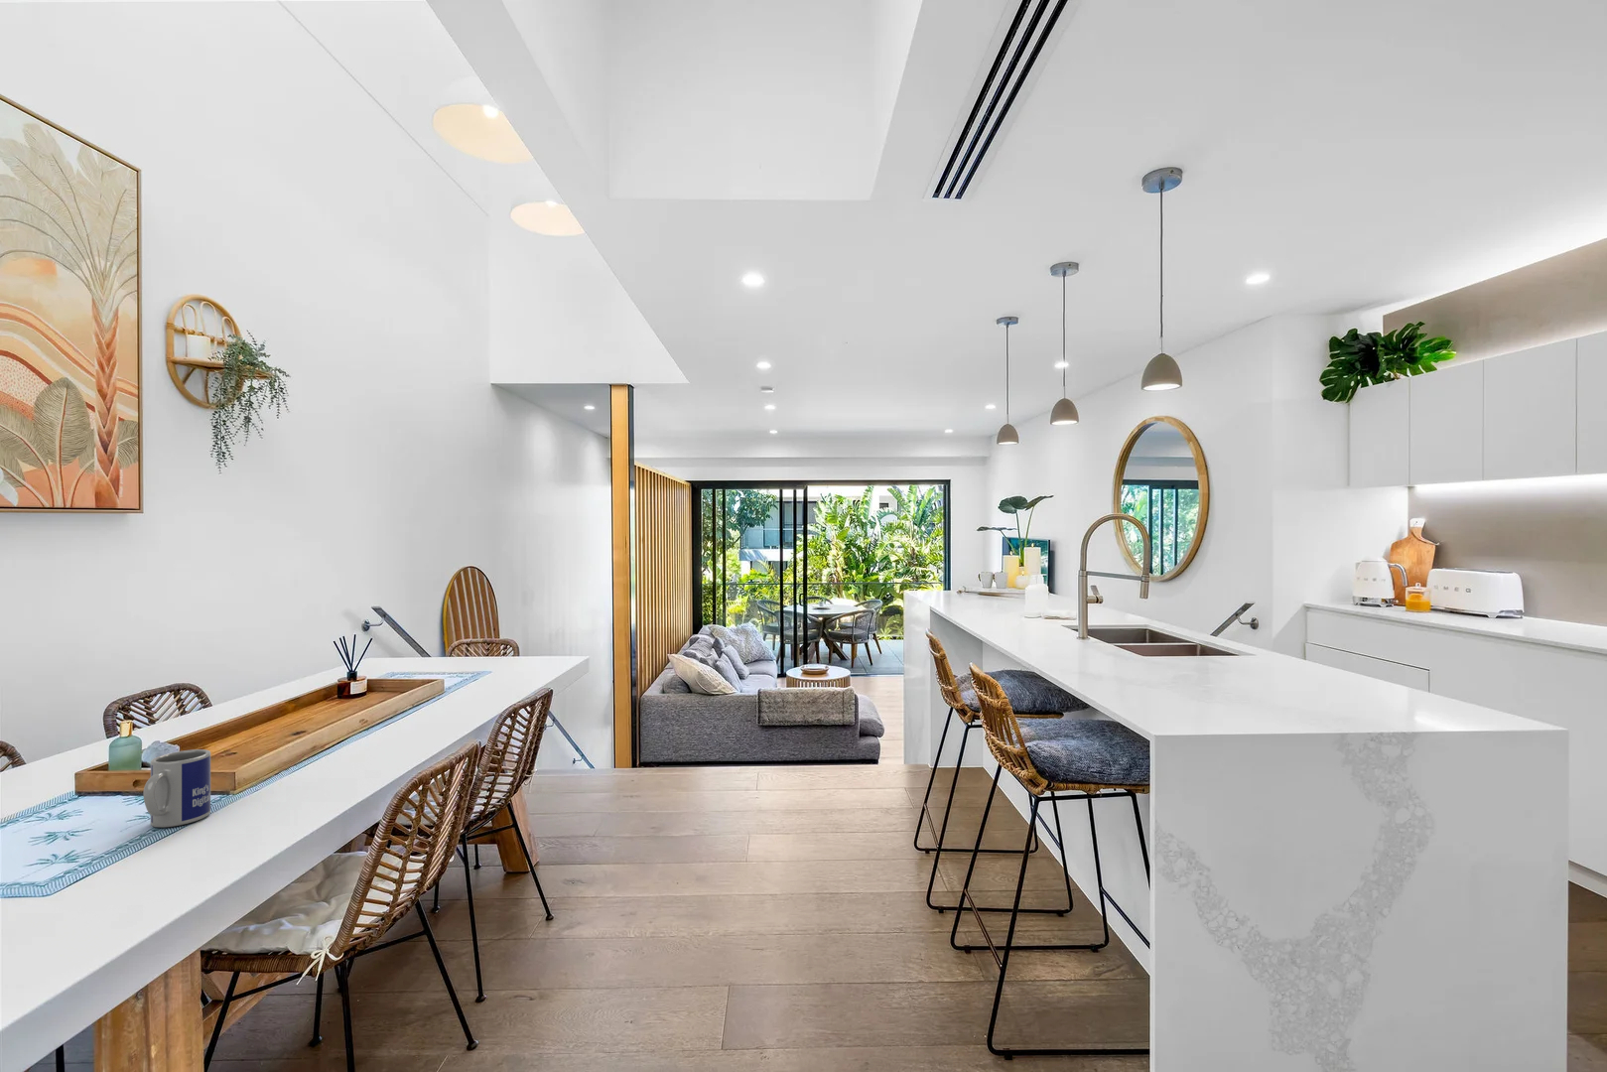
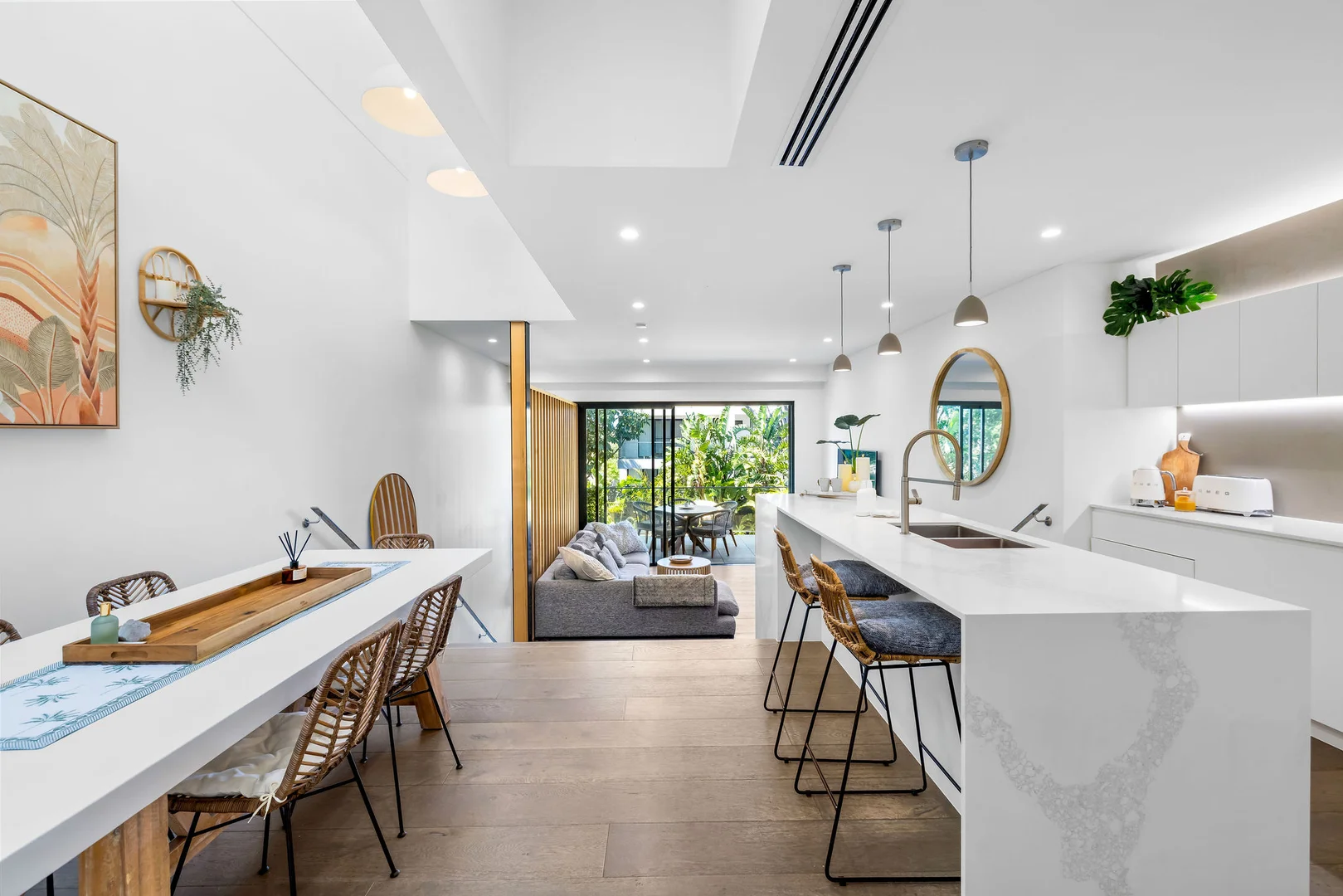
- mug (172, 791)
